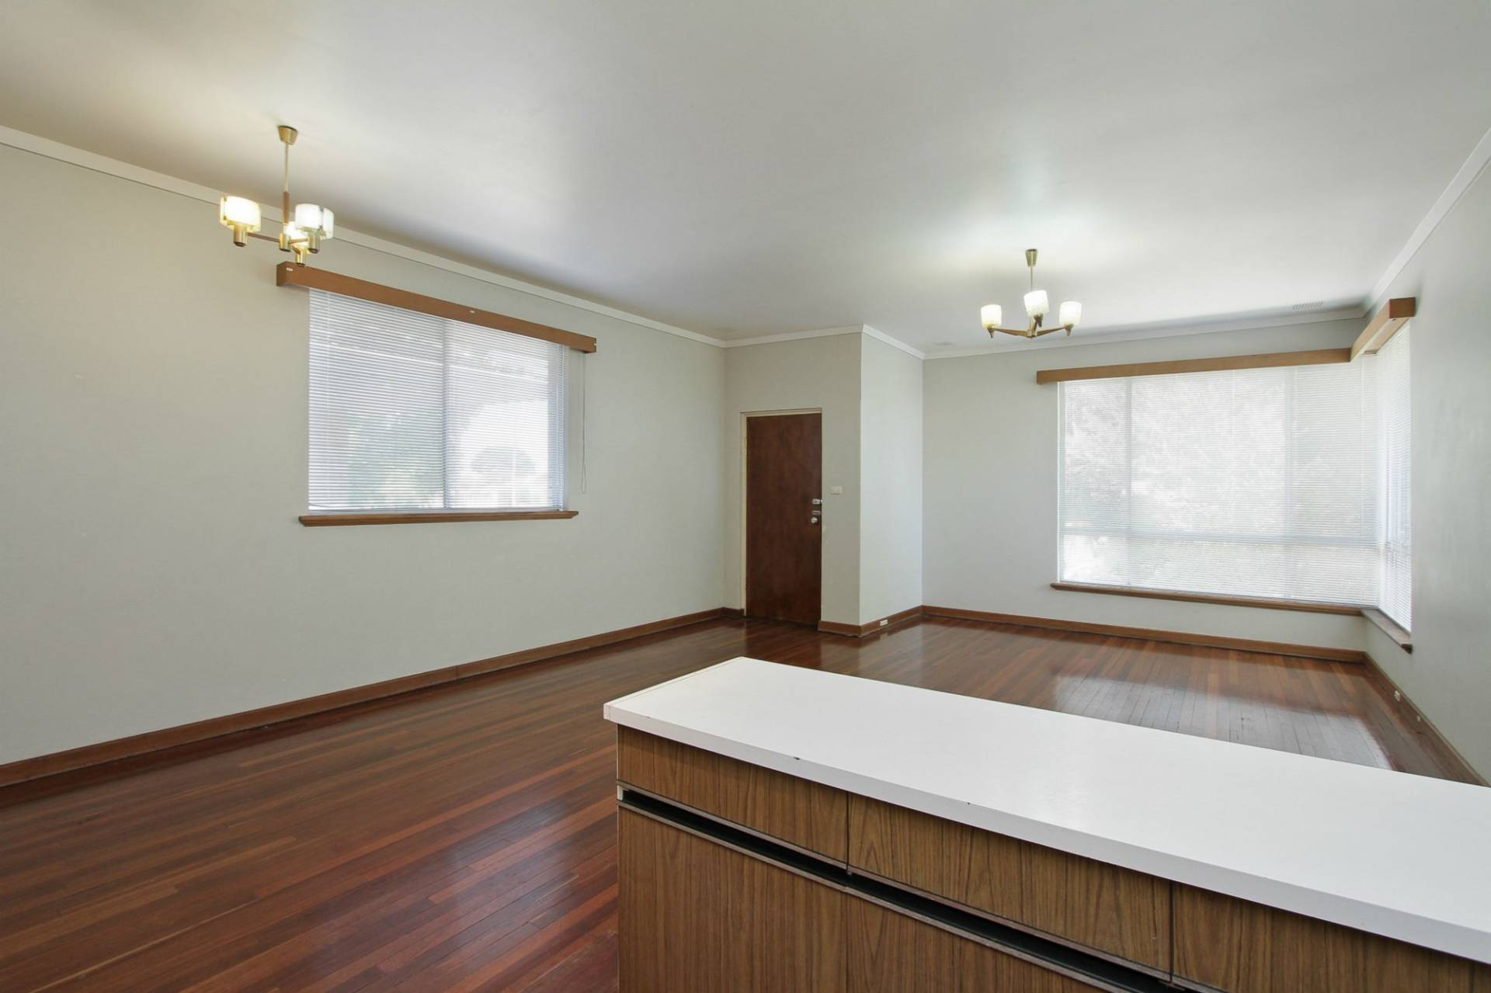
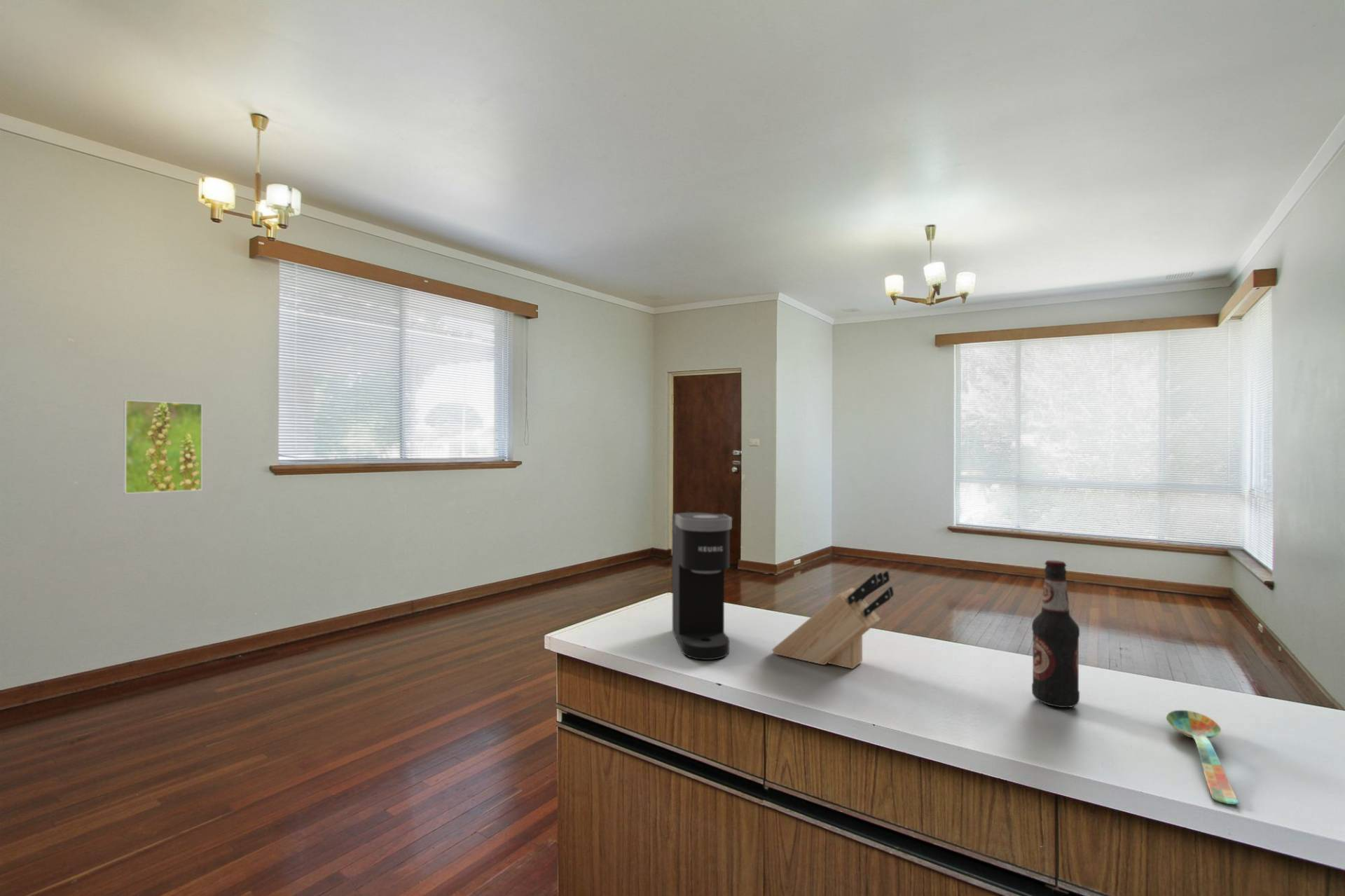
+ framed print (164, 446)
+ knife block (833, 612)
+ spoon (1203, 750)
+ coffee maker (699, 577)
+ bottle (1055, 631)
